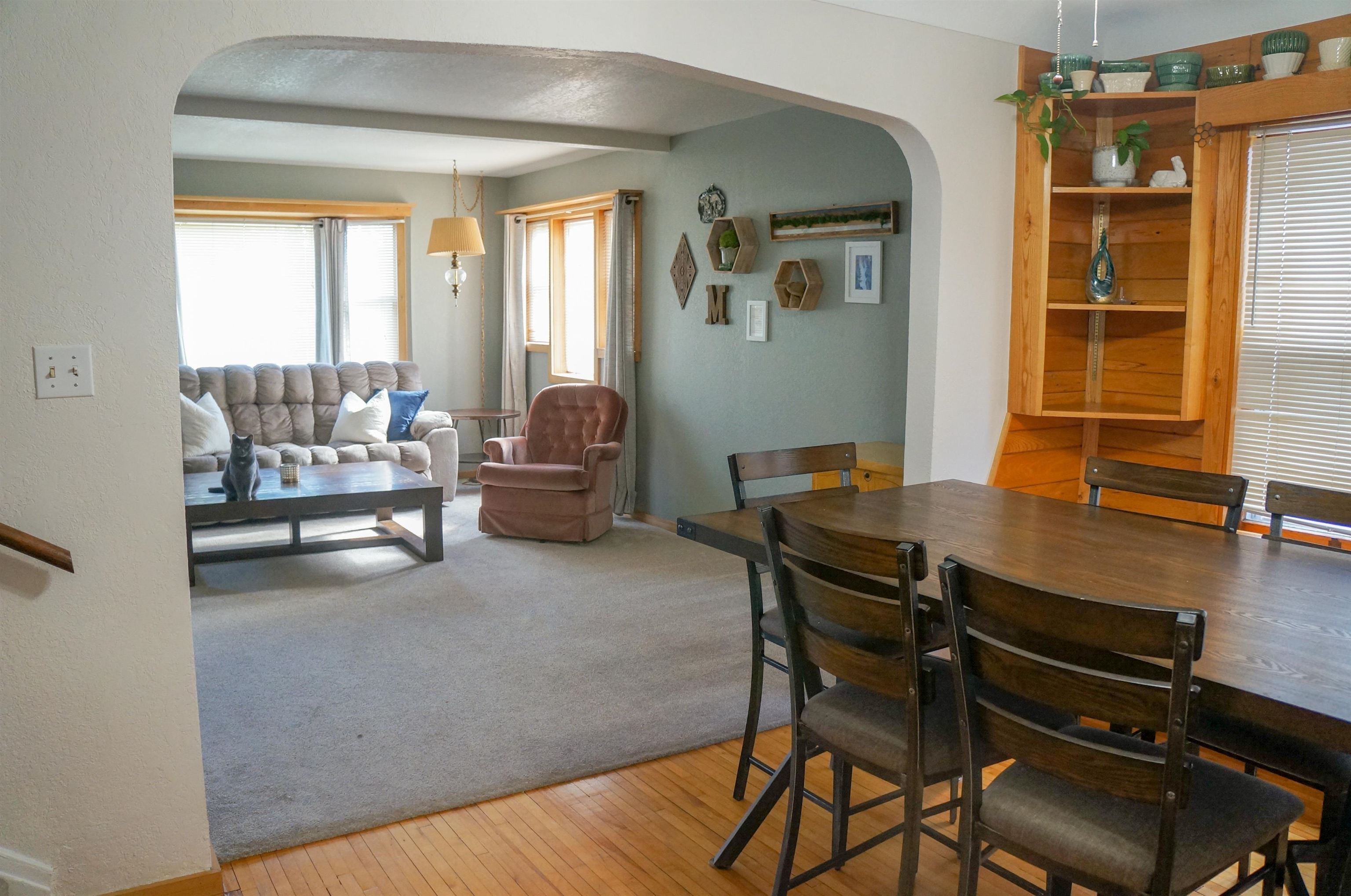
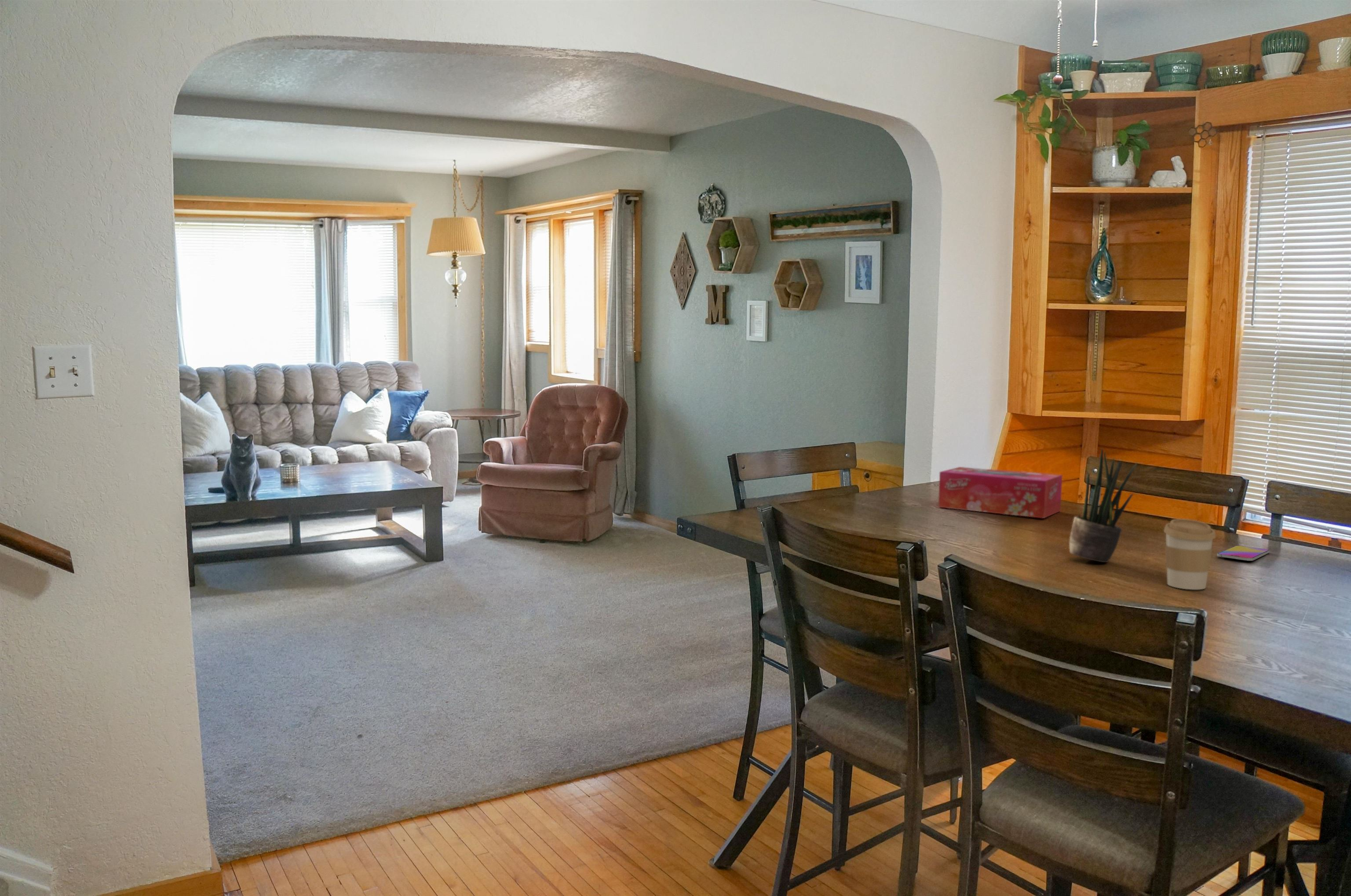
+ coffee cup (1188, 554)
+ tissue box (1000, 491)
+ smartphone (1243, 553)
+ potted plant (1103, 504)
